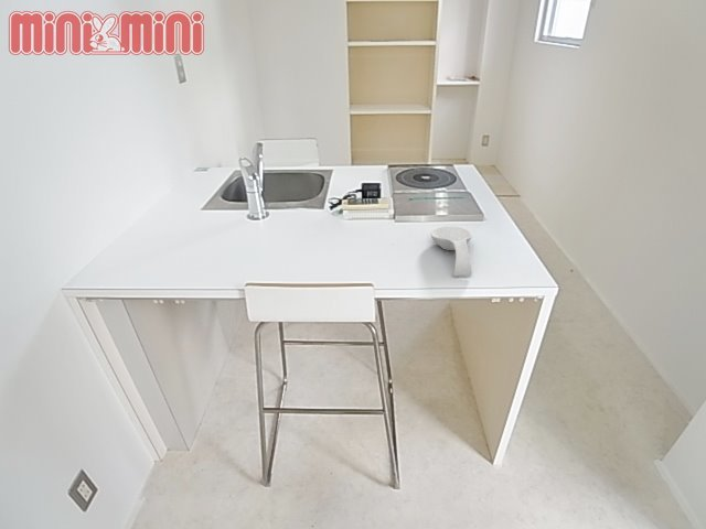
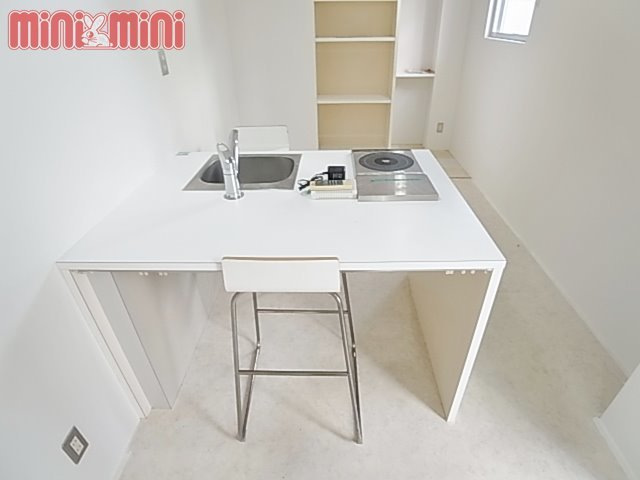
- spoon rest (454, 244)
